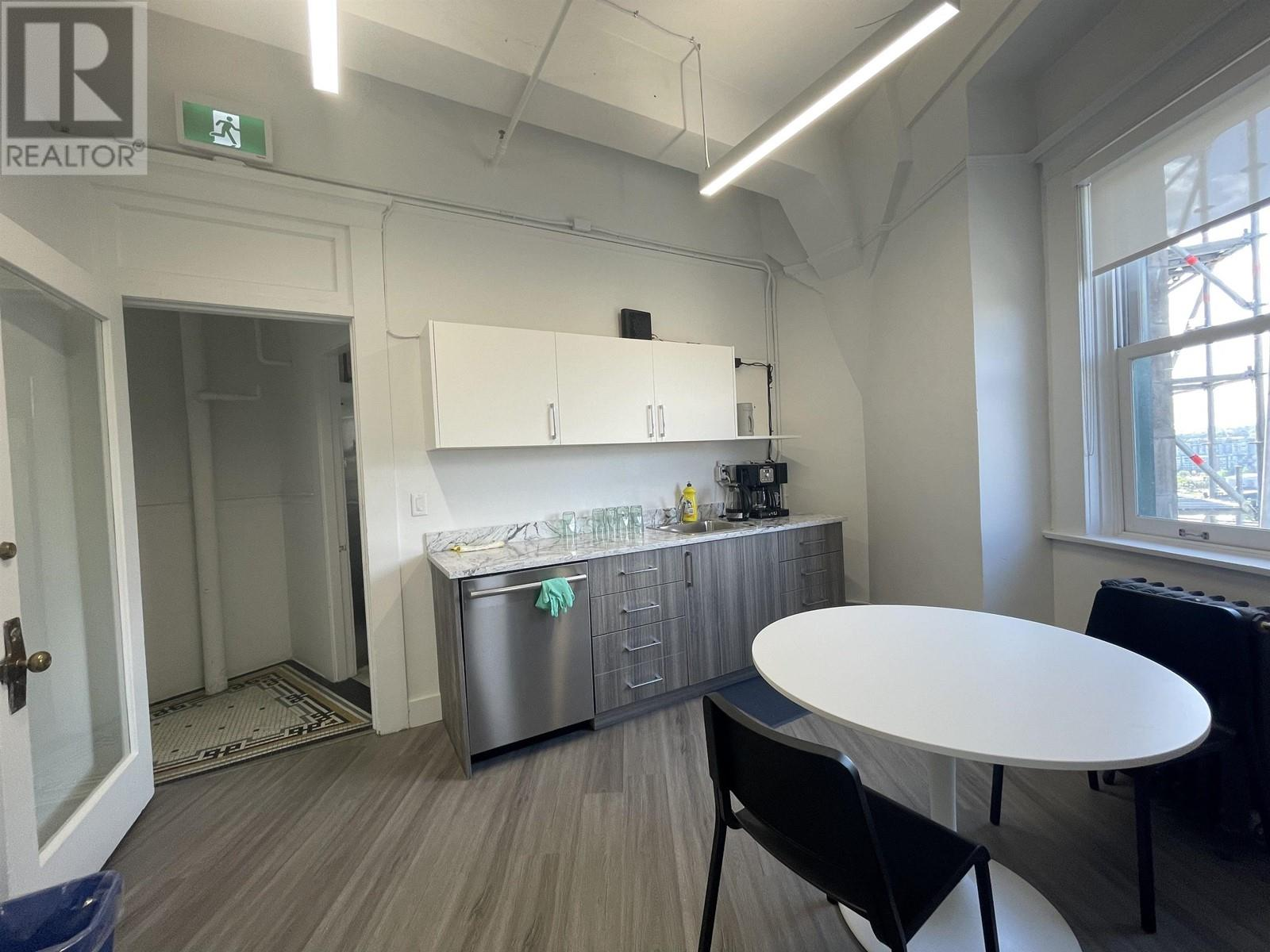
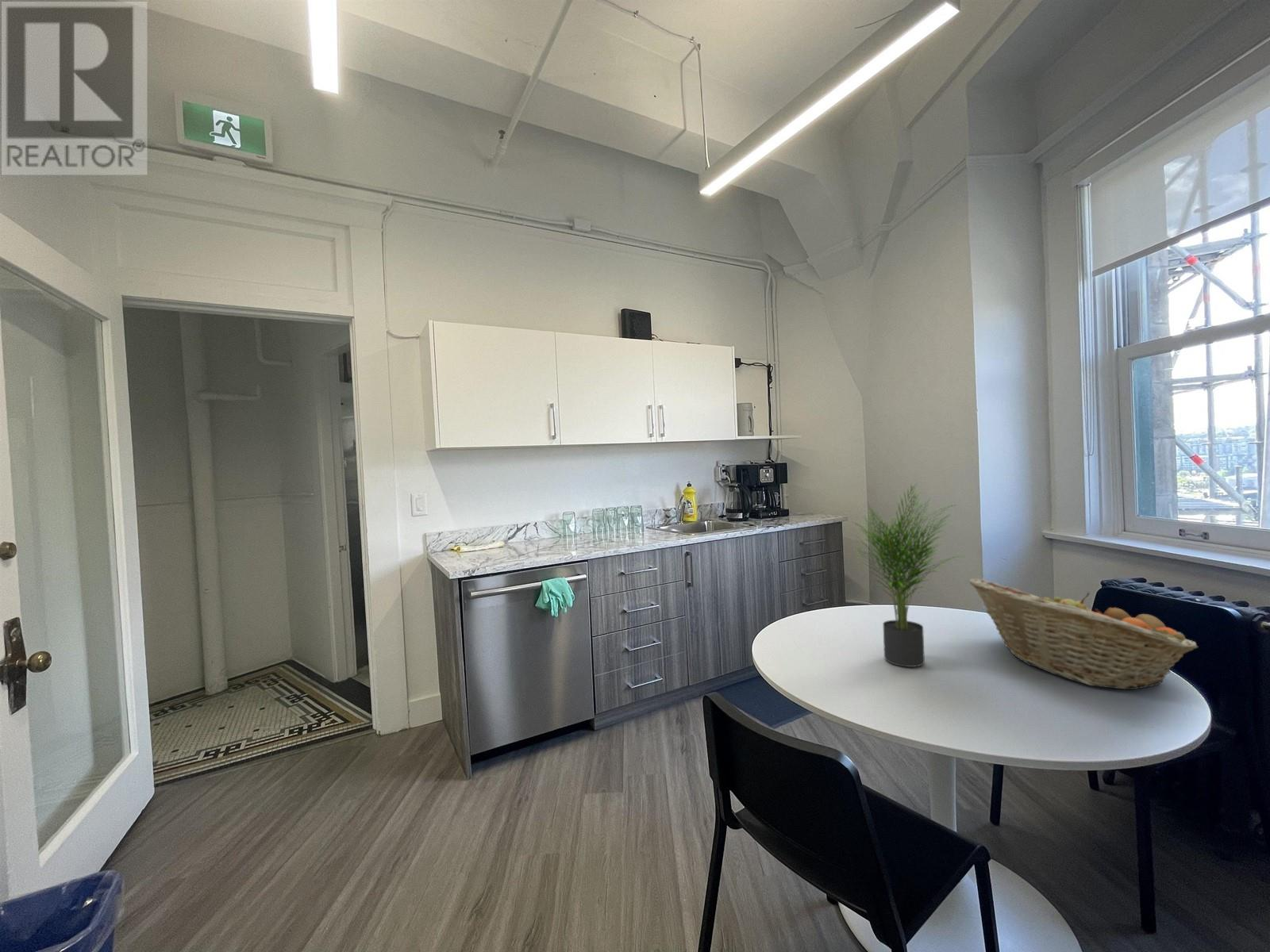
+ potted plant (895, 569)
+ fruit basket (1068, 624)
